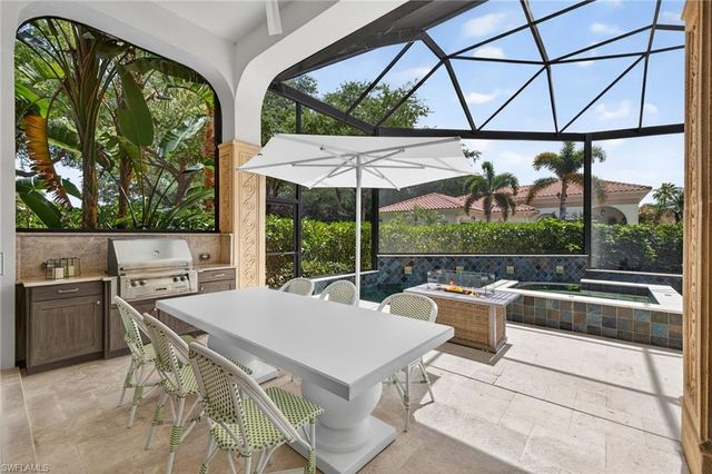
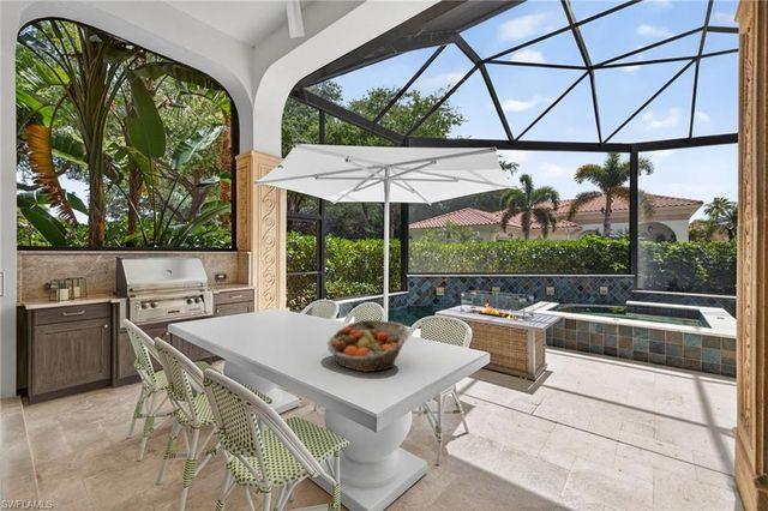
+ fruit basket (367, 343)
